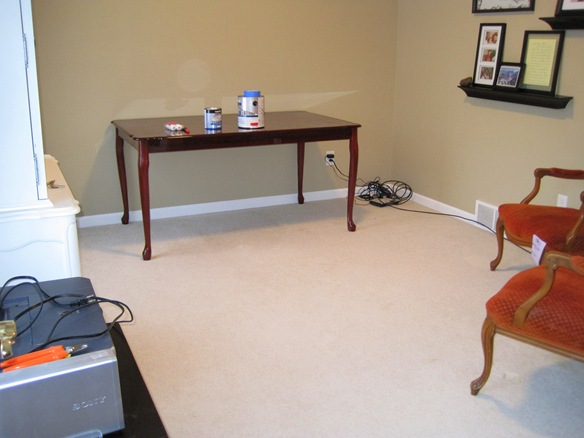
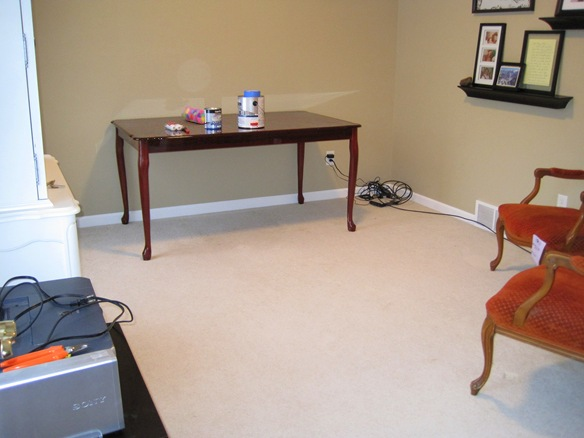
+ pencil case (195, 115)
